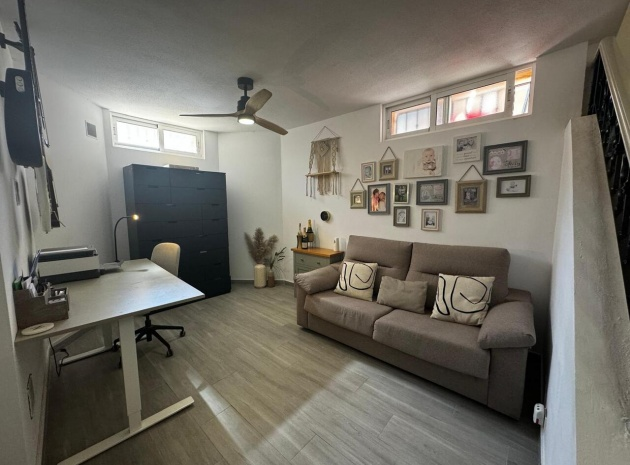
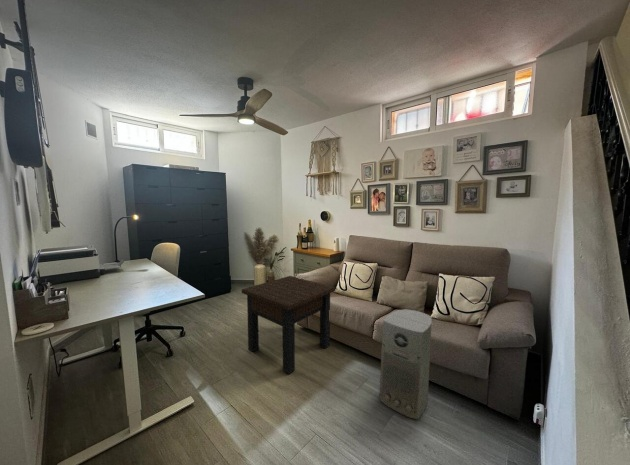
+ air purifier (407, 358)
+ side table (289, 318)
